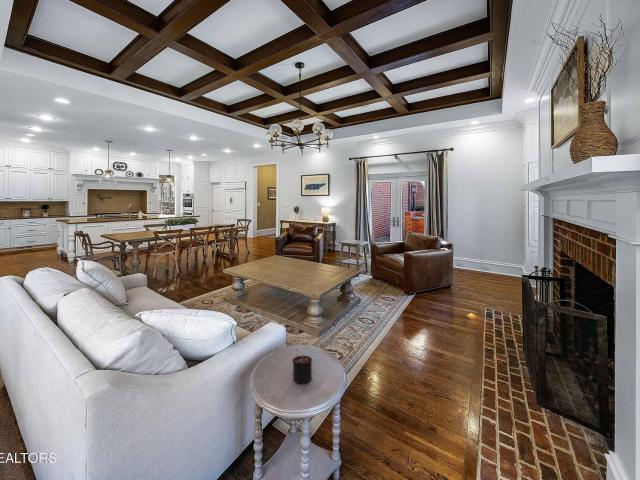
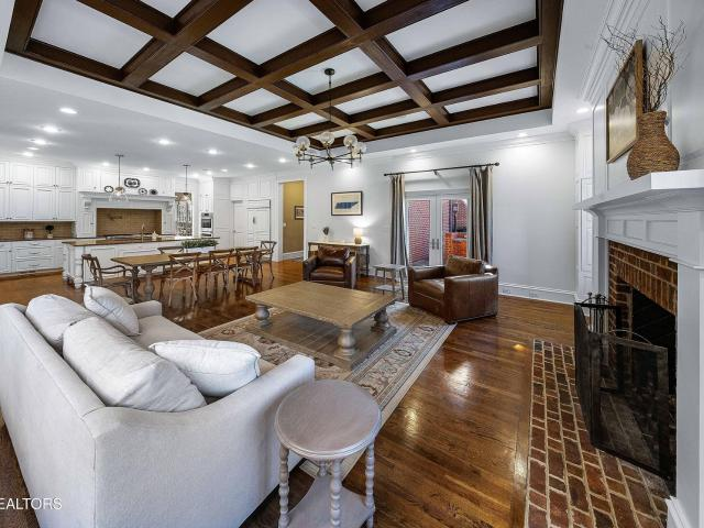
- candle (302, 364)
